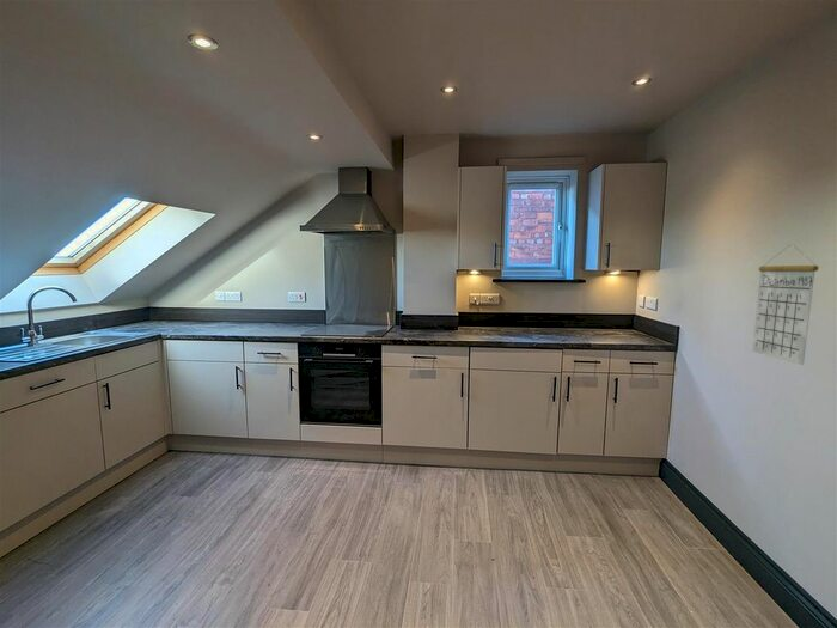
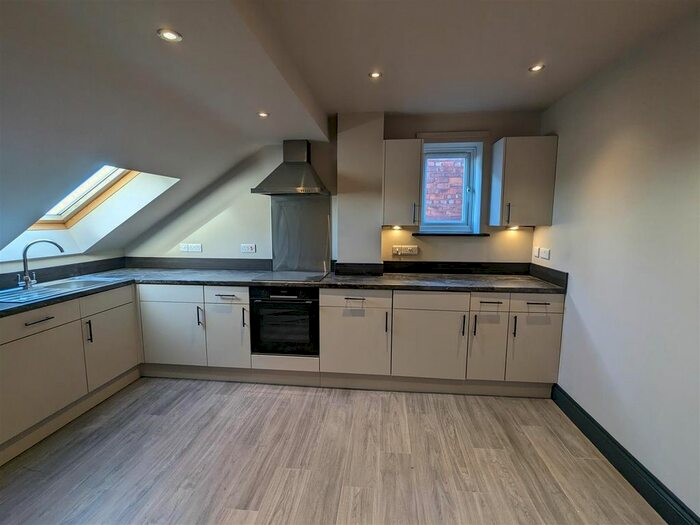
- calendar (782, 301)
